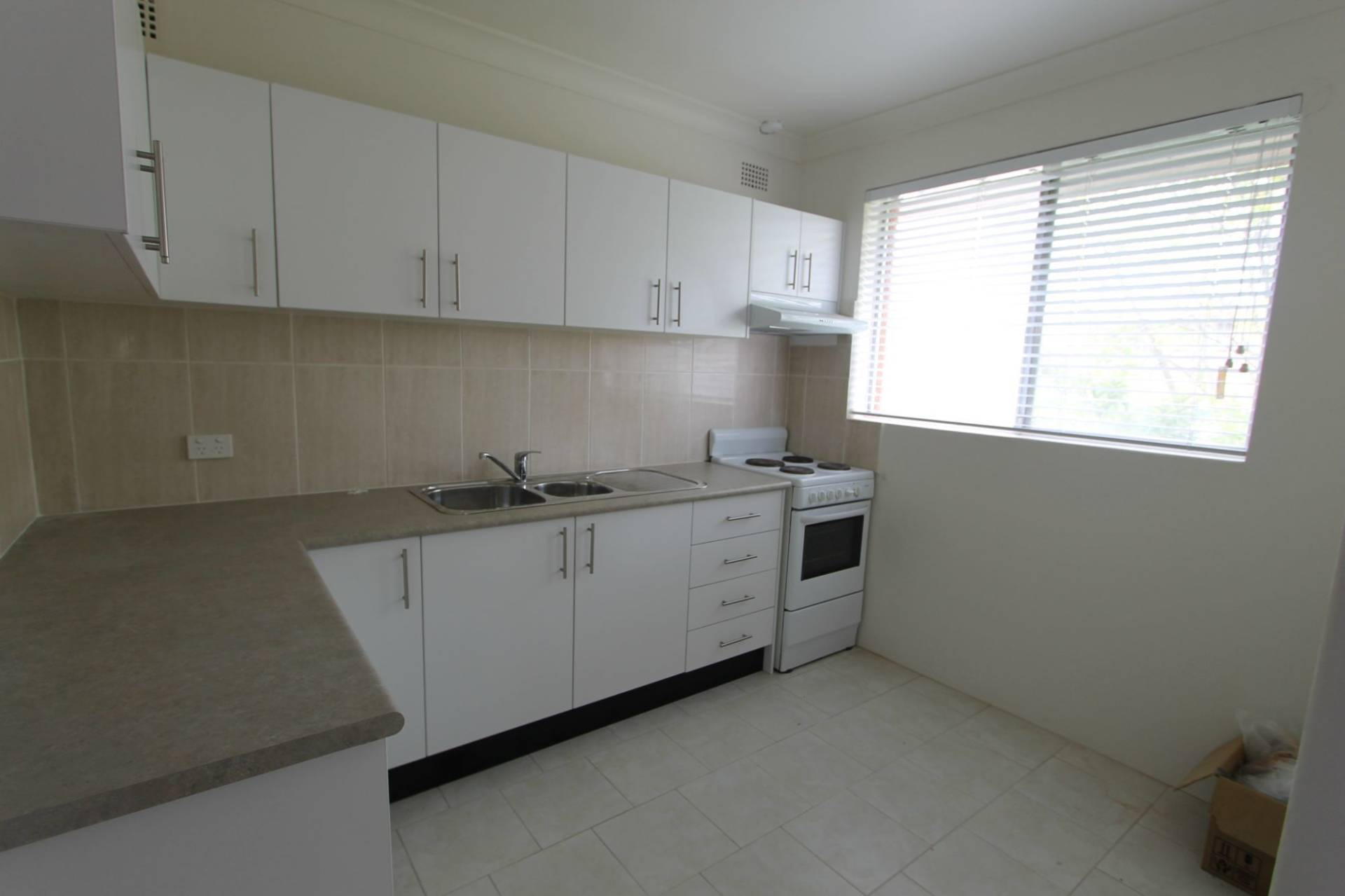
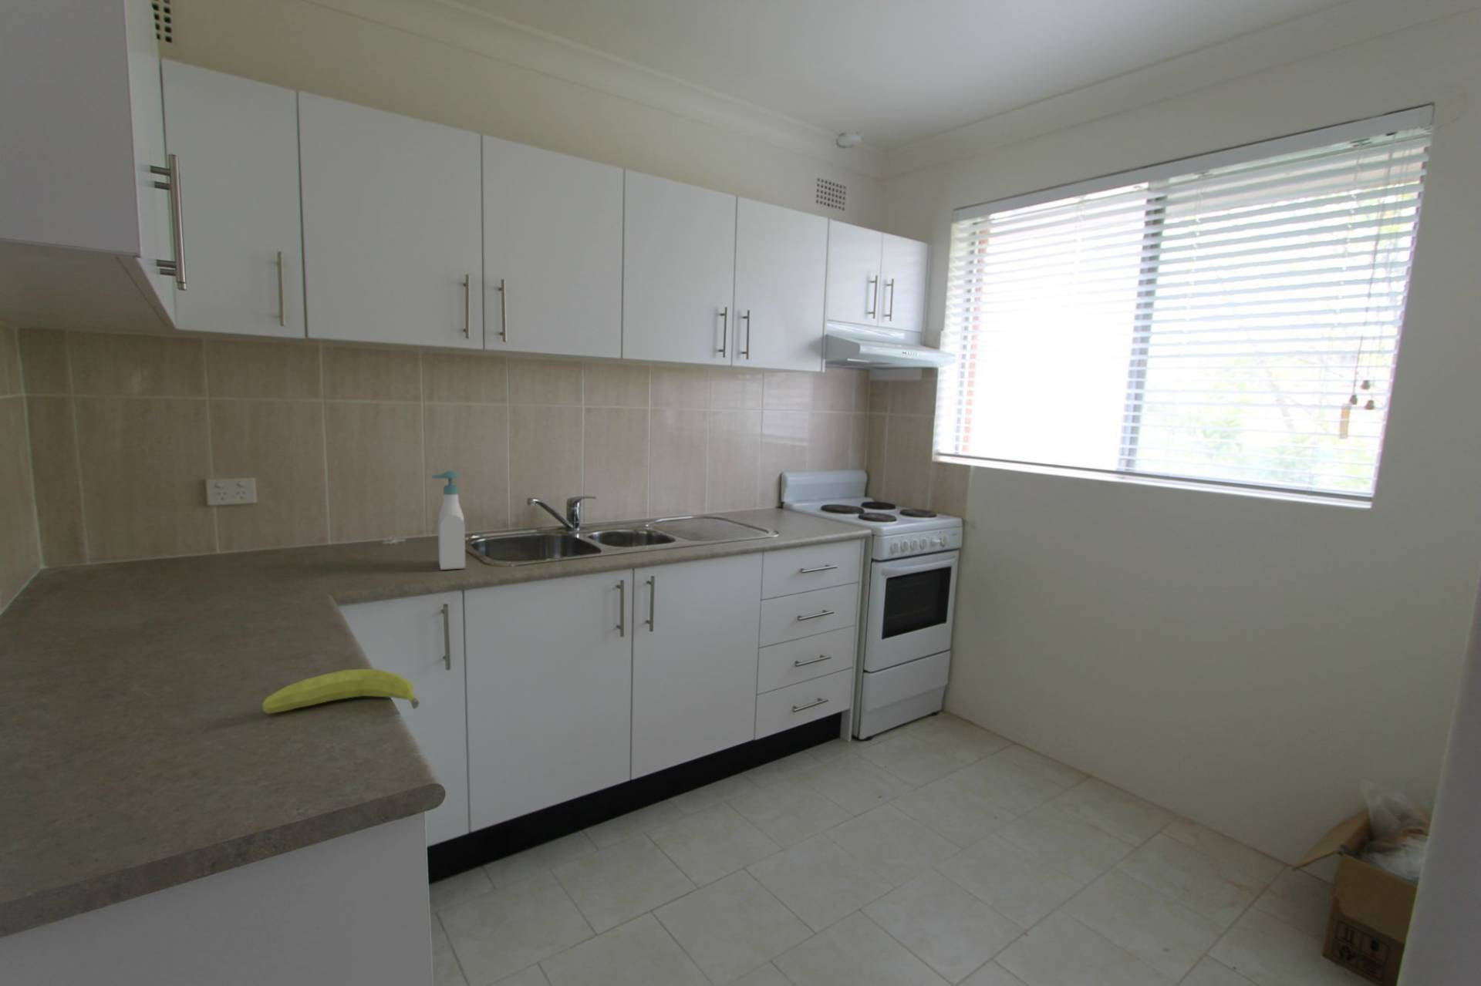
+ fruit (341, 693)
+ soap bottle (447, 518)
